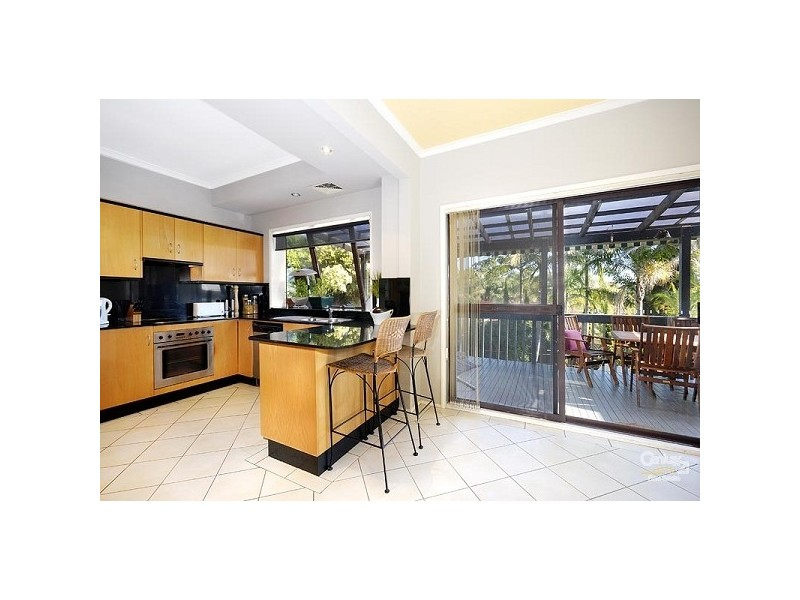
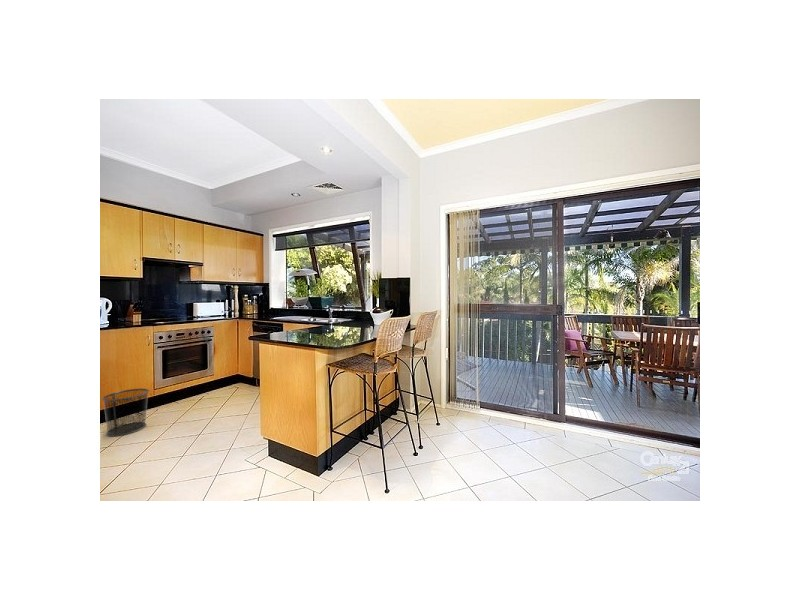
+ trash can (126, 411)
